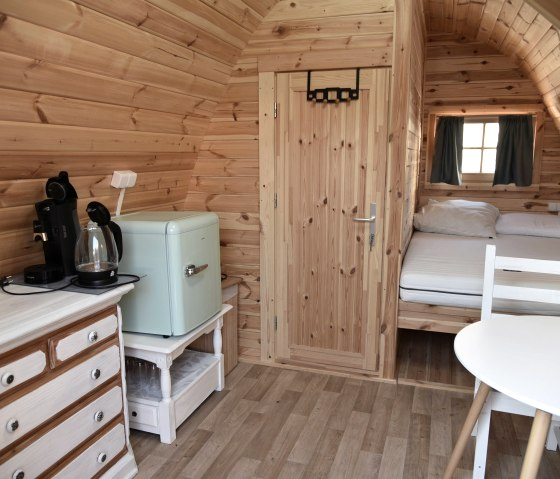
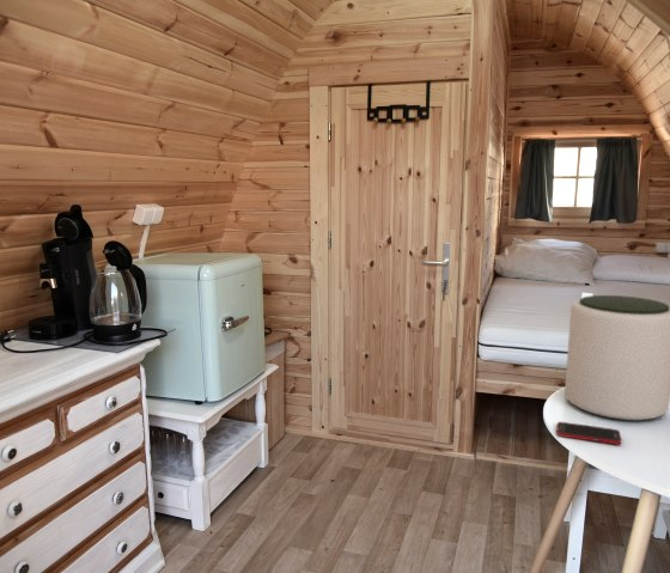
+ plant pot (619, 354)
+ cell phone (587, 432)
